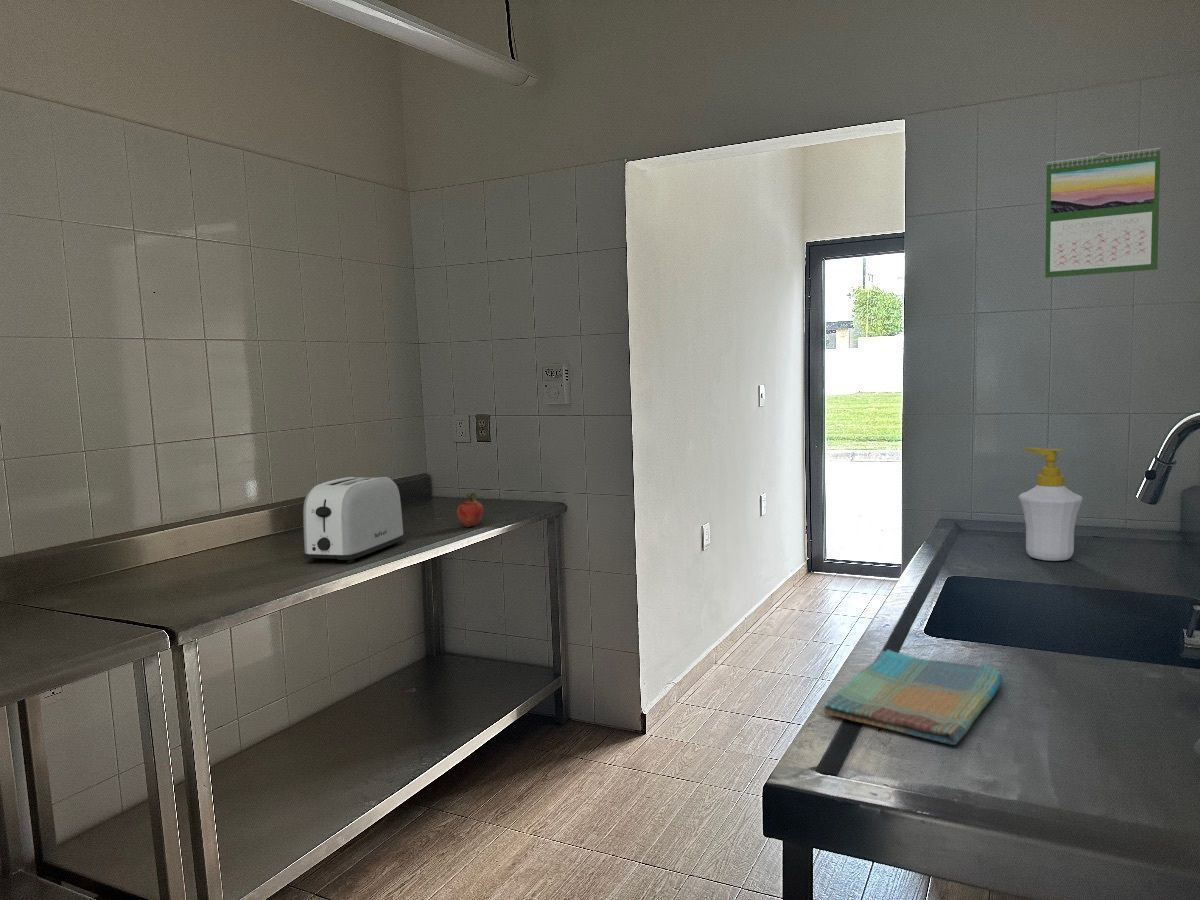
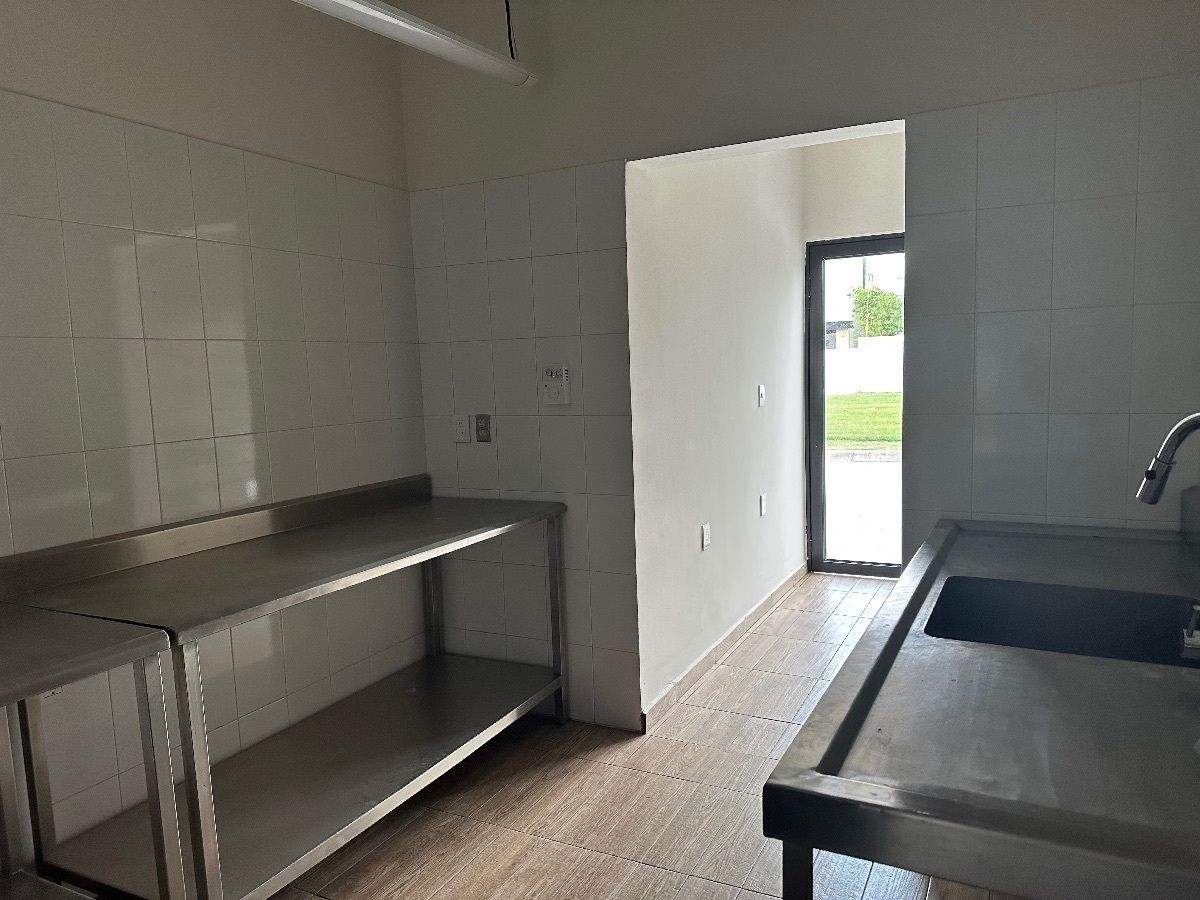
- soap bottle (1050, 503)
- dish towel (916, 691)
- calendar (1100, 213)
- fruit (470, 509)
- toaster (353, 516)
